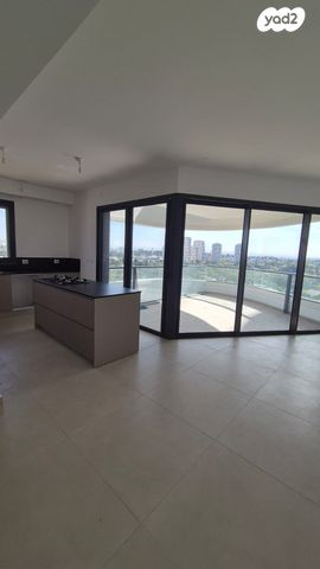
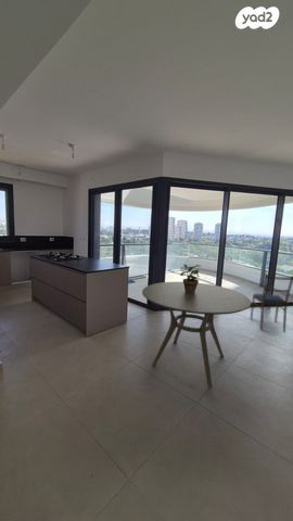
+ dining chair (270, 298)
+ dining table (191, 328)
+ potted plant (188, 277)
